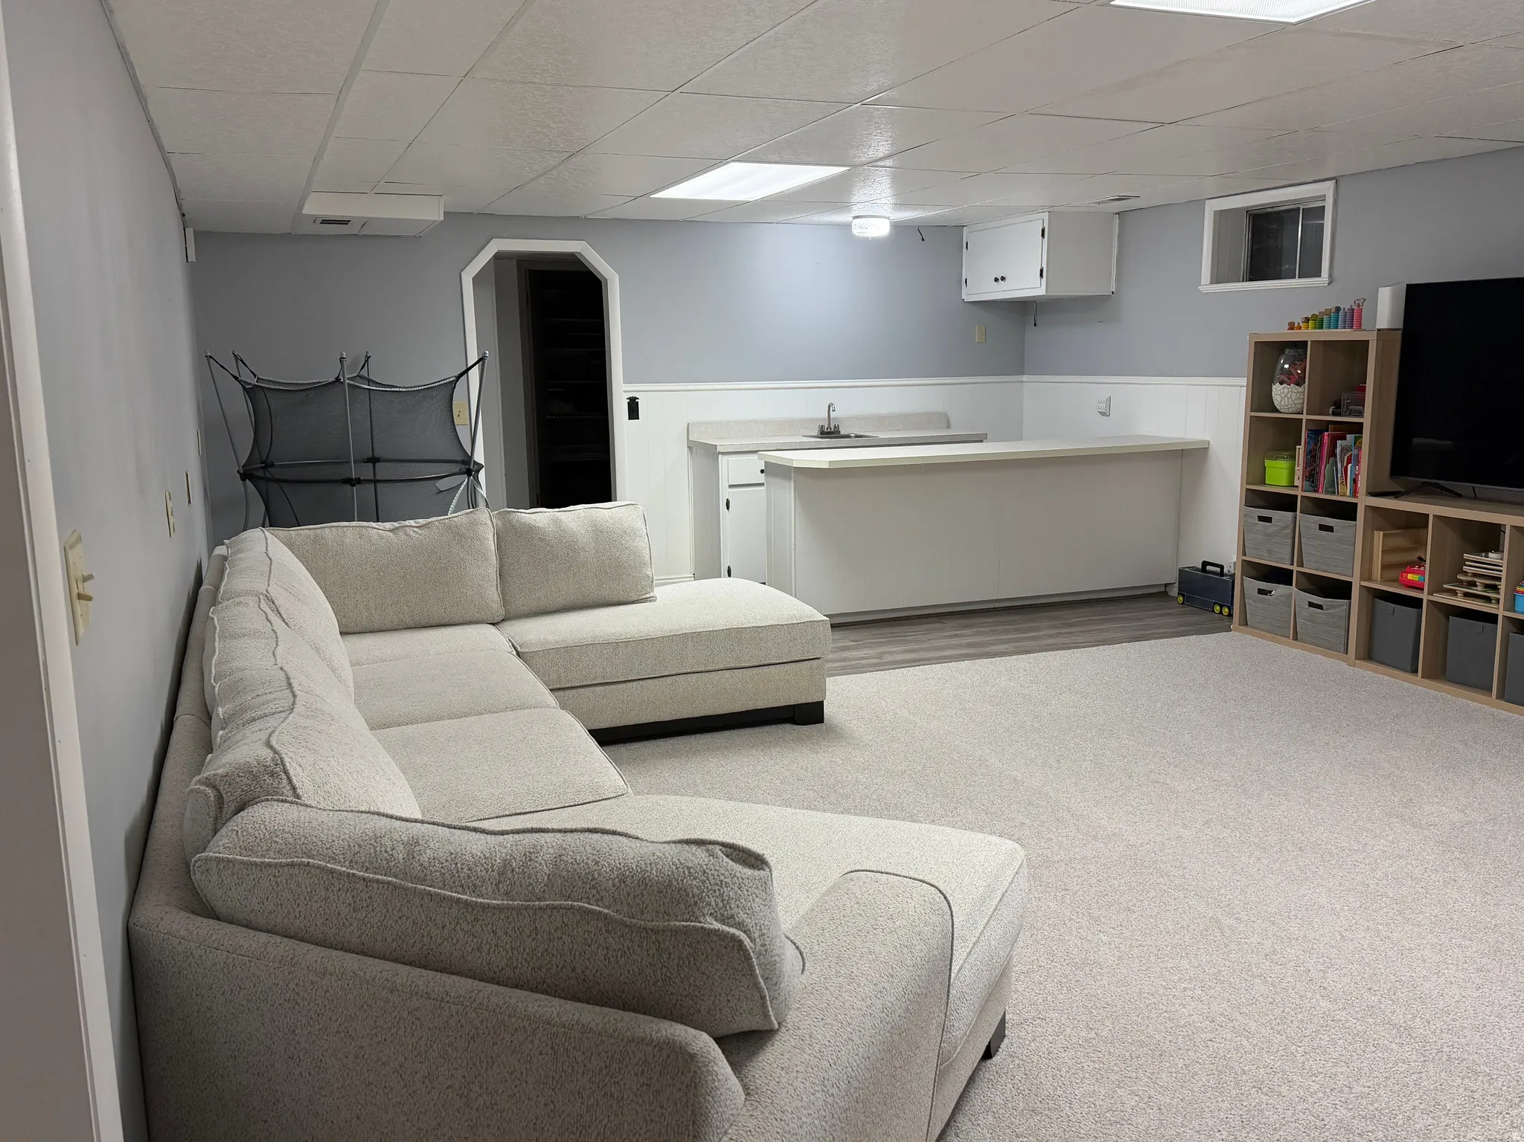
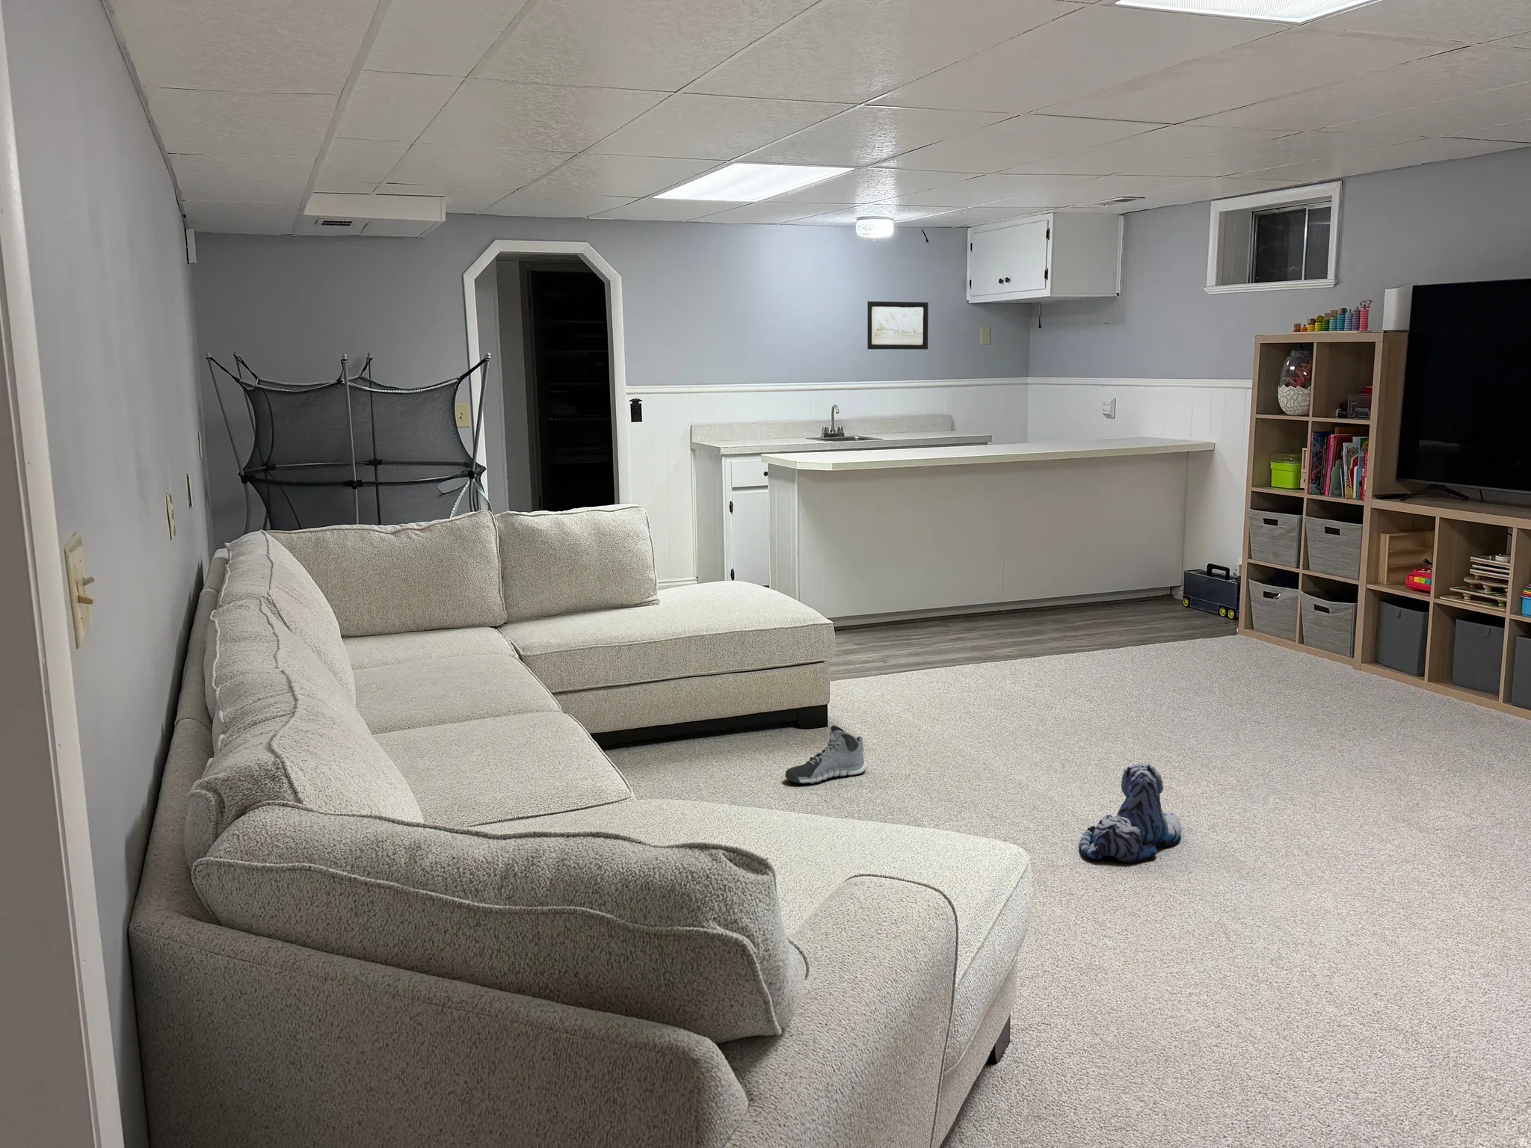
+ wall art (898, 326)
+ plush toy (1132, 803)
+ sneaker (825, 751)
